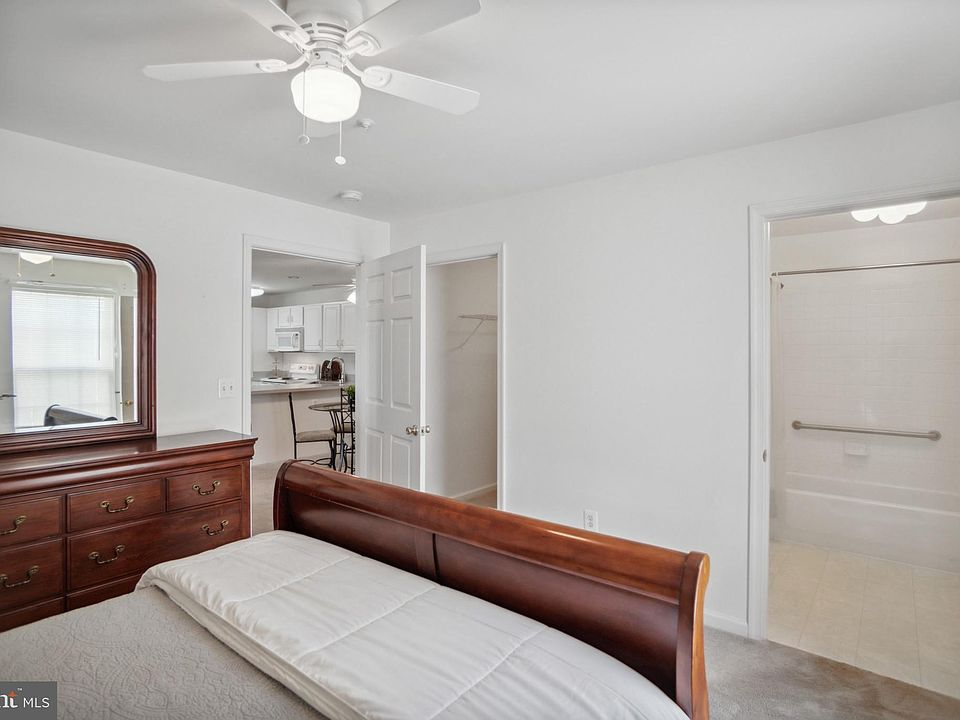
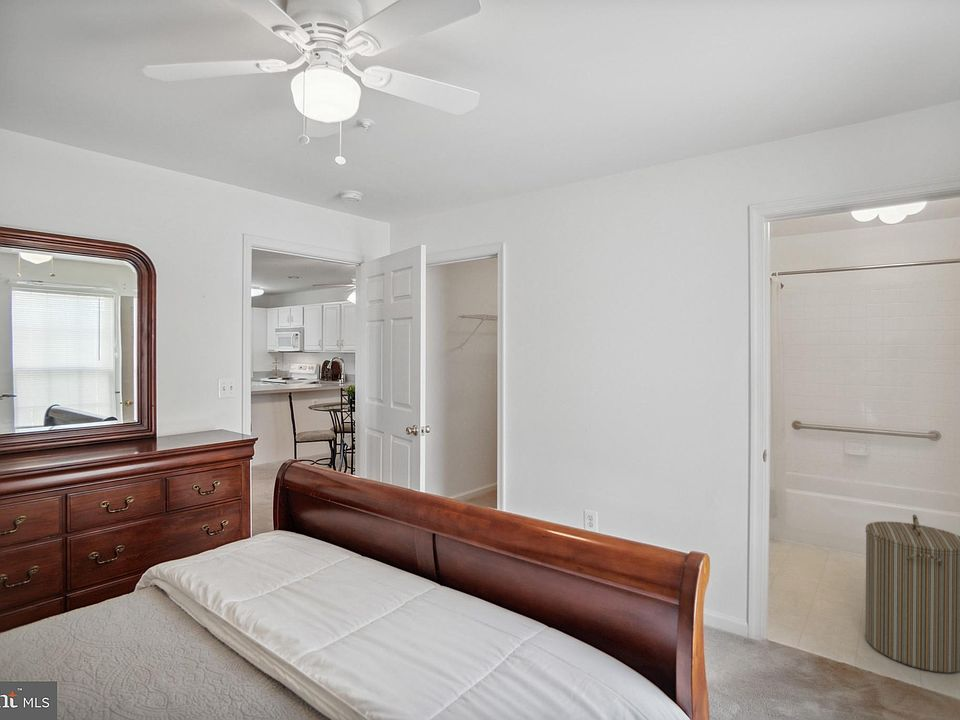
+ laundry hamper (915, 582)
